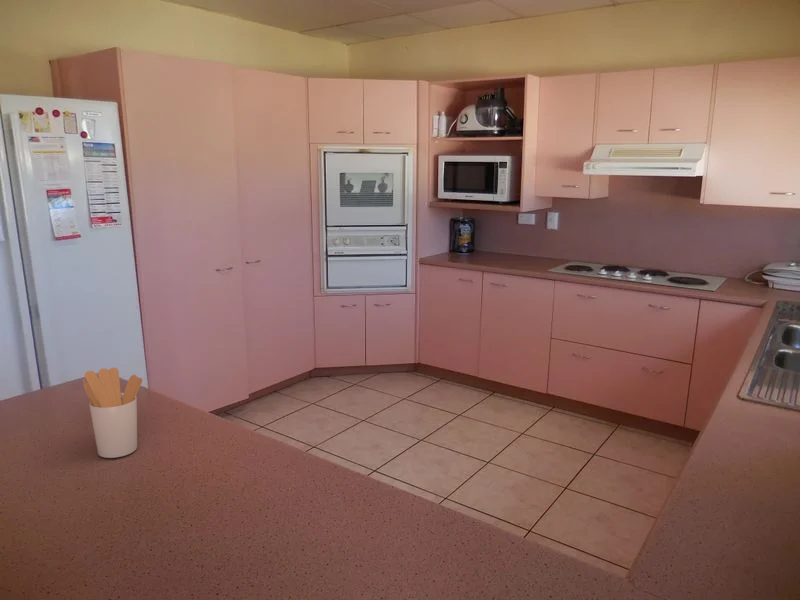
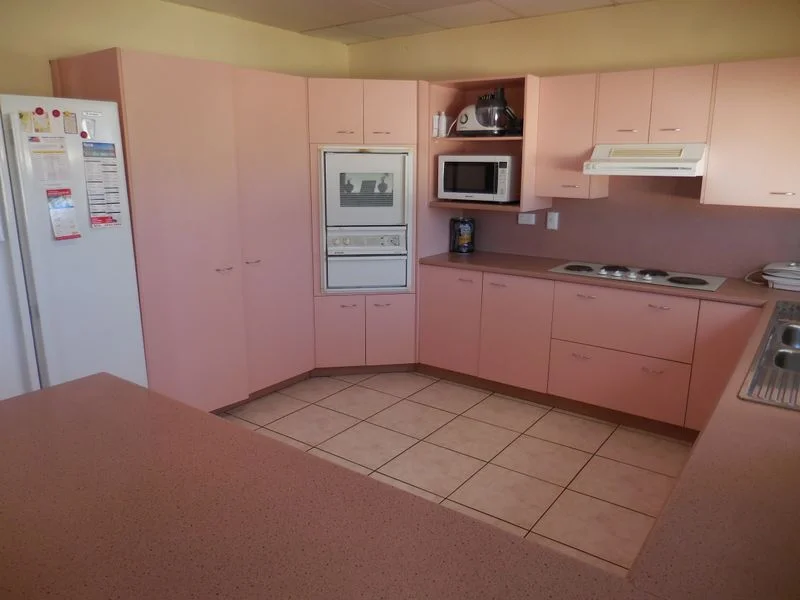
- utensil holder (111, 409)
